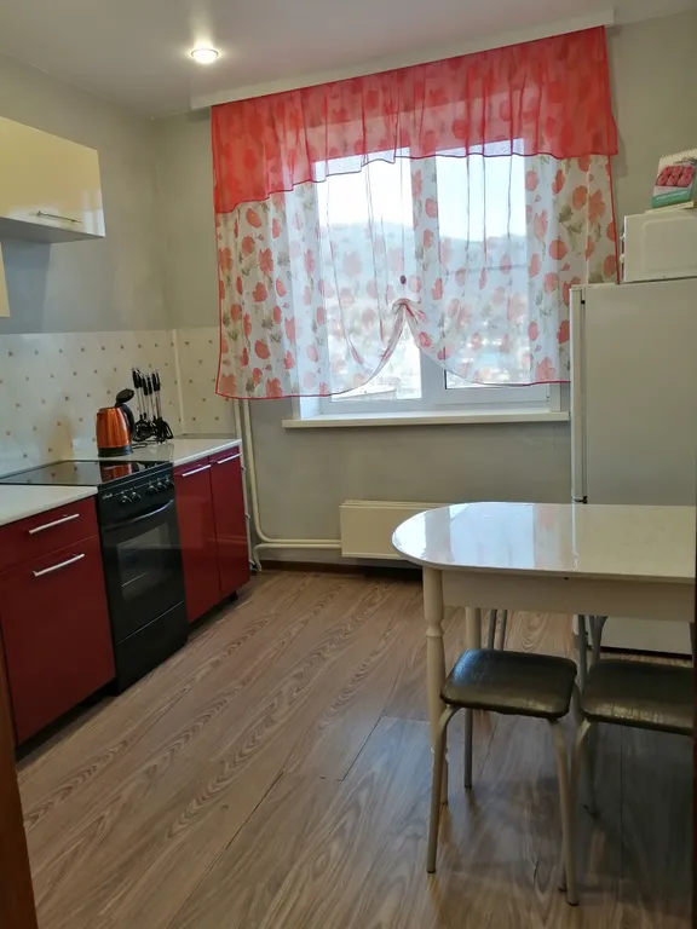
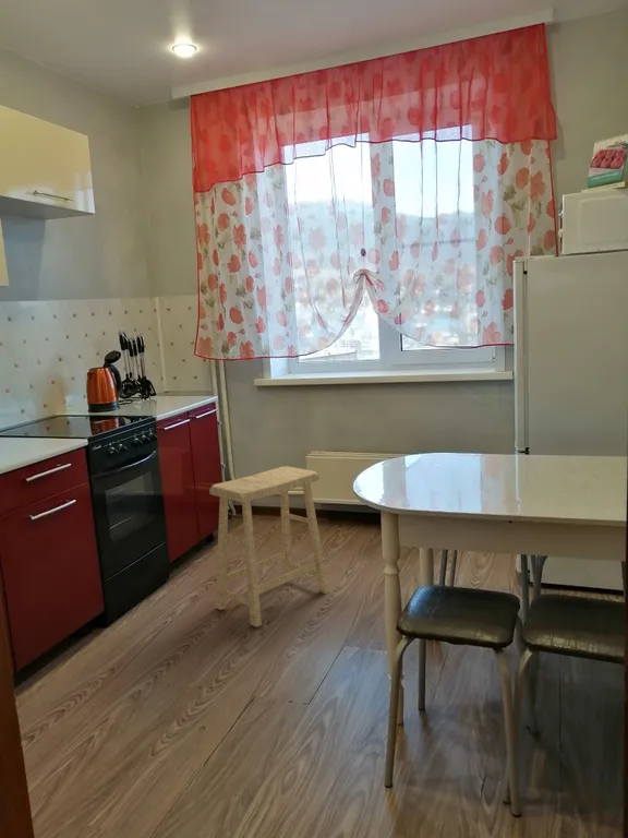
+ stool (282, 540)
